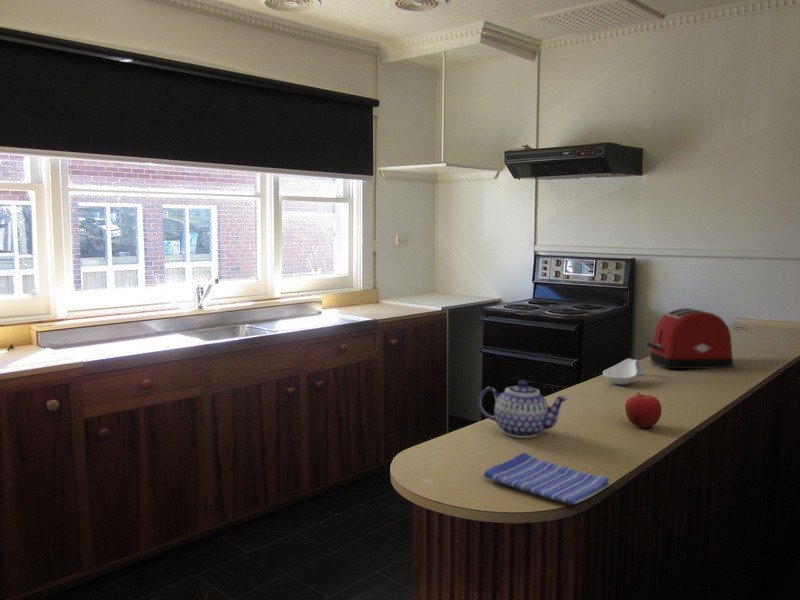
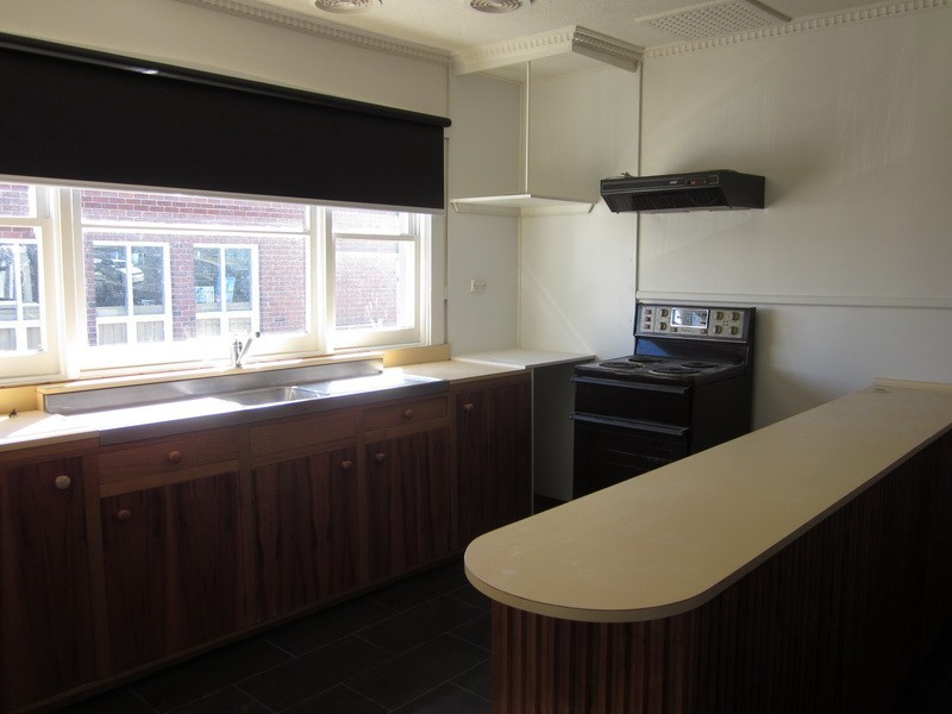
- spoon rest (625, 370)
- fruit (643, 409)
- teapot (522, 406)
- toaster (691, 337)
- dish towel (545, 476)
